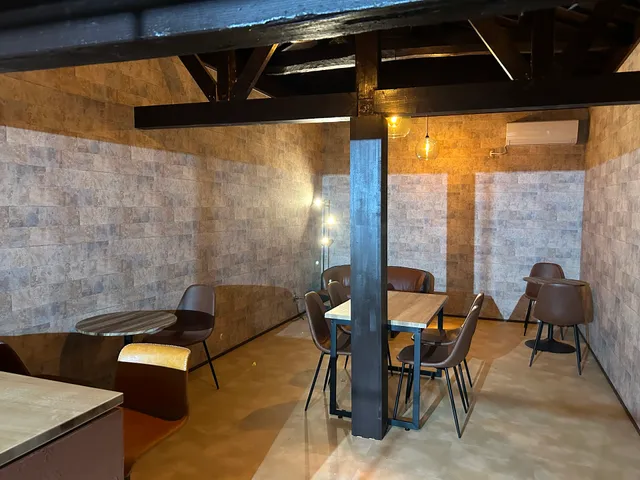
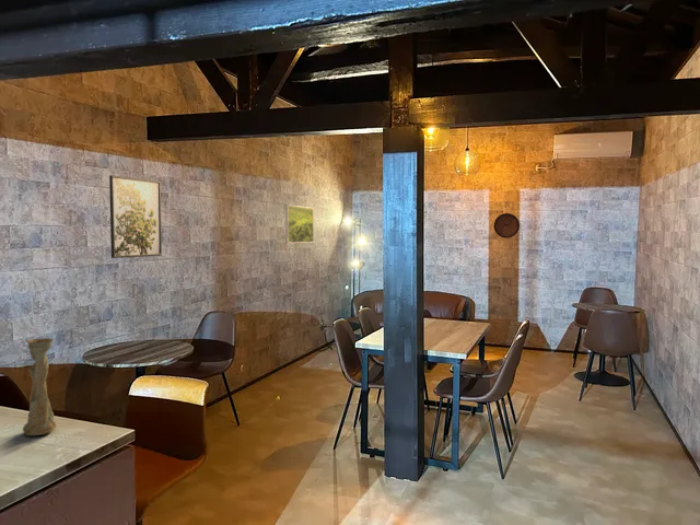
+ clock (506, 225)
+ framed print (137, 218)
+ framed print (300, 224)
+ vase (38, 385)
